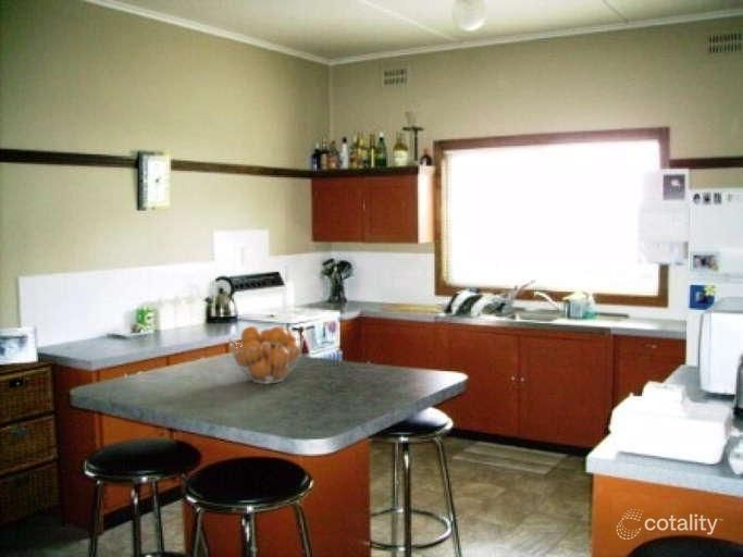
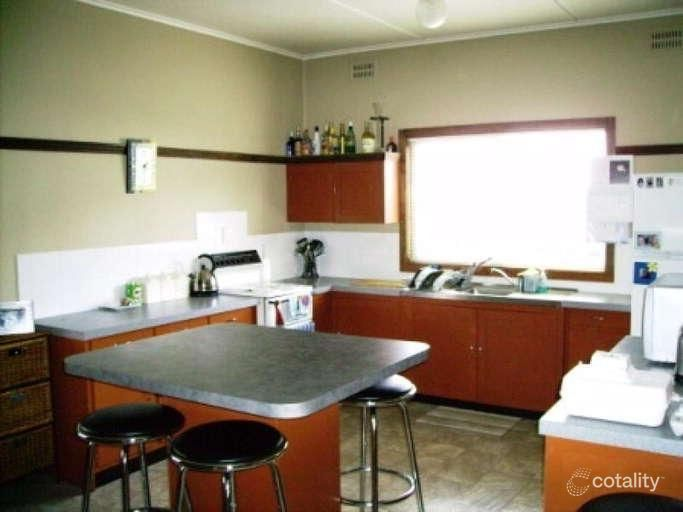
- fruit basket (267, 352)
